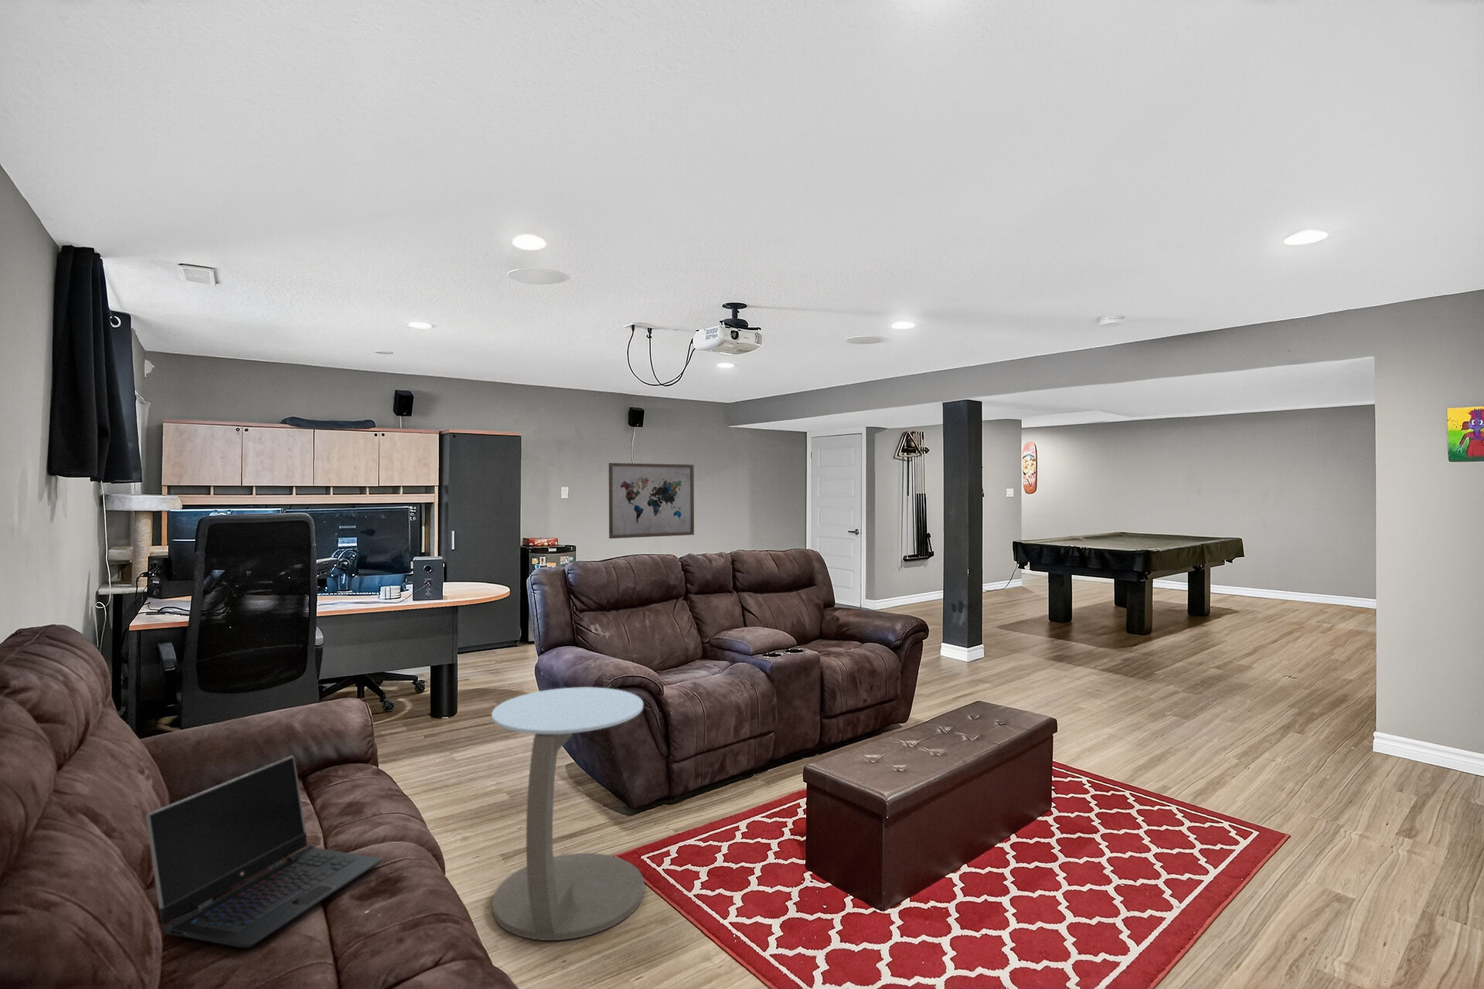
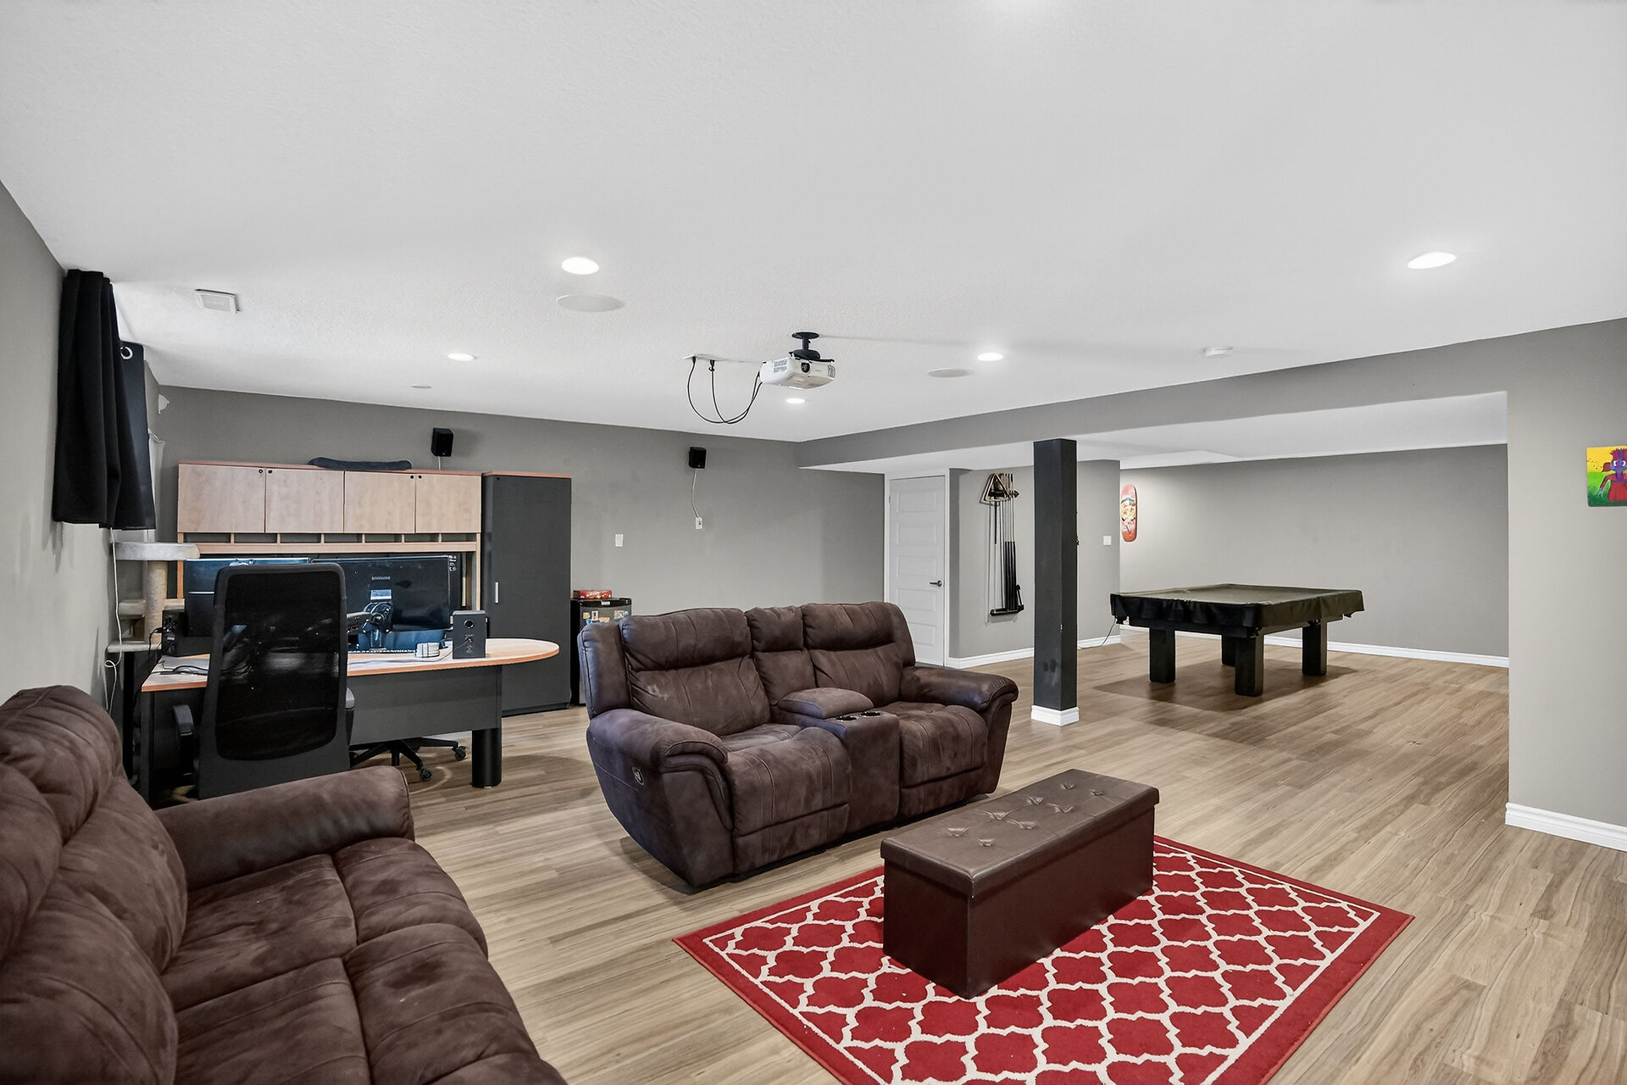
- side table (552, 805)
- laptop computer (274, 841)
- wall art (653, 500)
